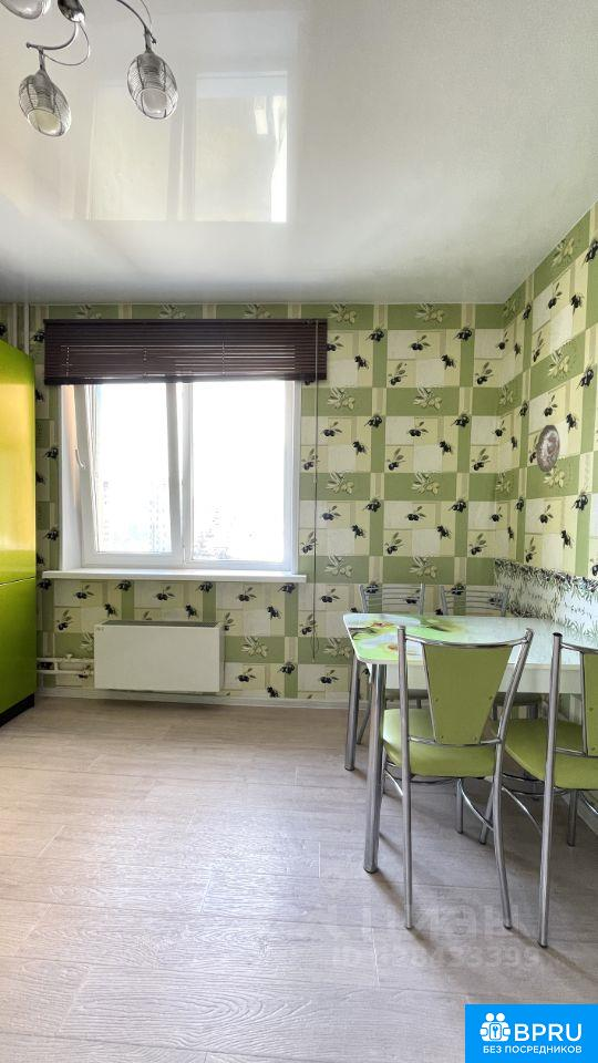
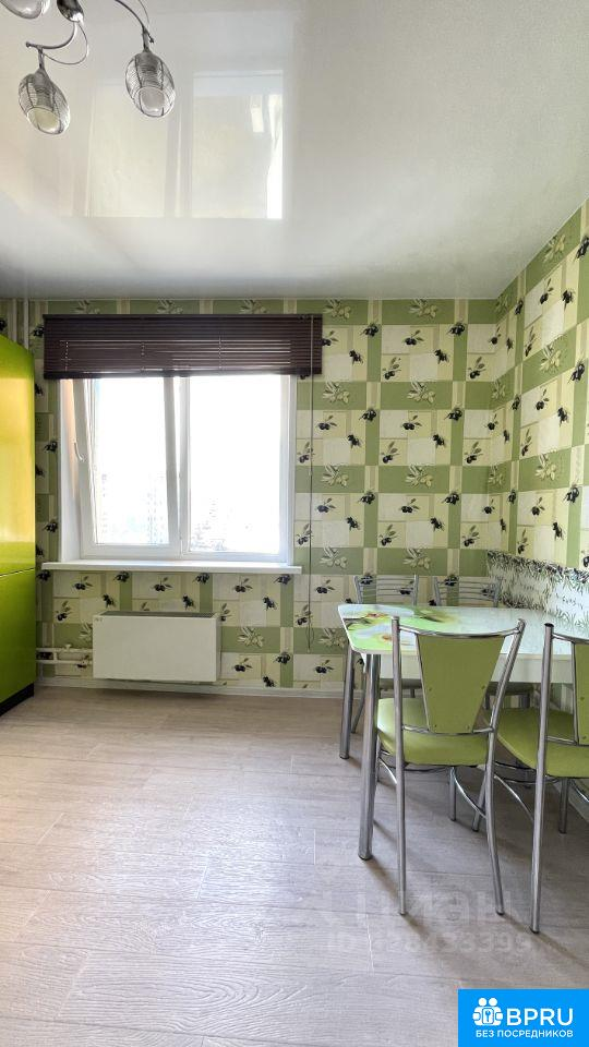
- decorative plate (549, 448)
